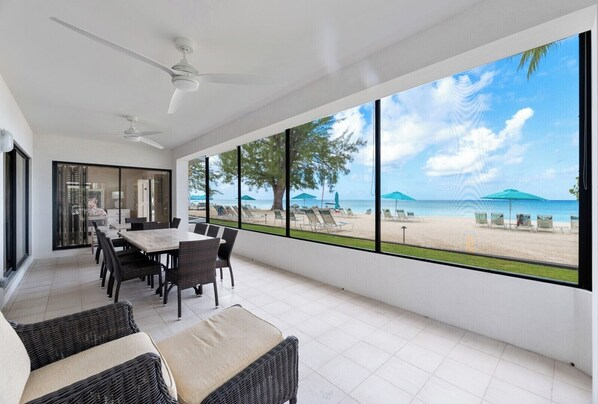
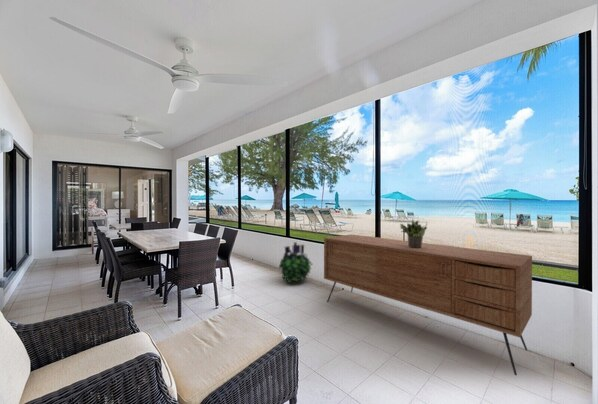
+ sideboard (408, 283)
+ decorative plant (296, 261)
+ potted plant (412, 232)
